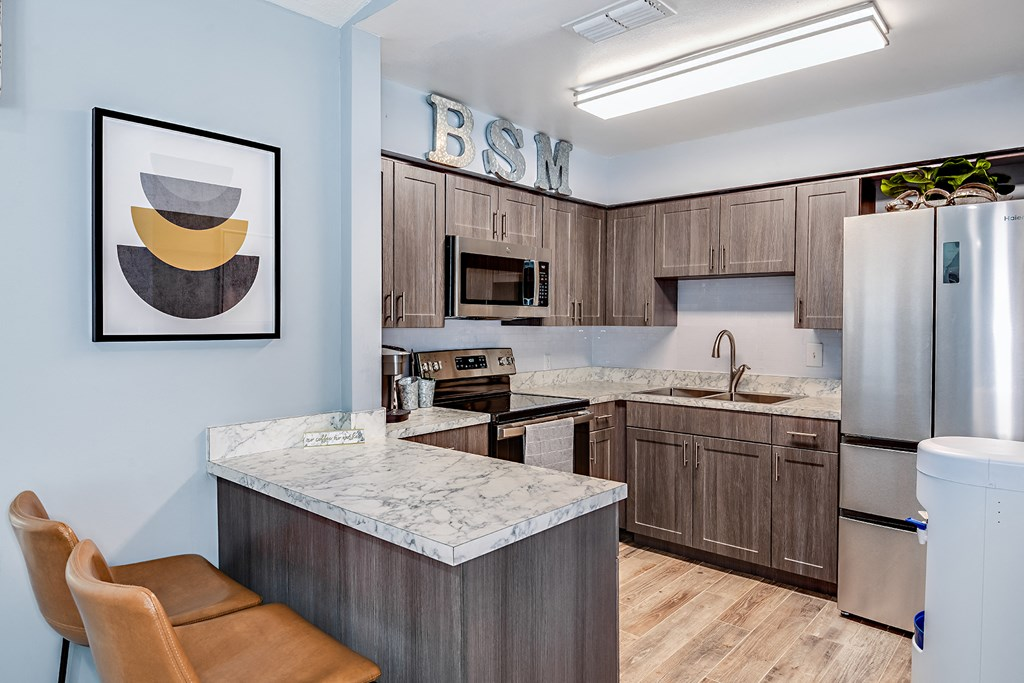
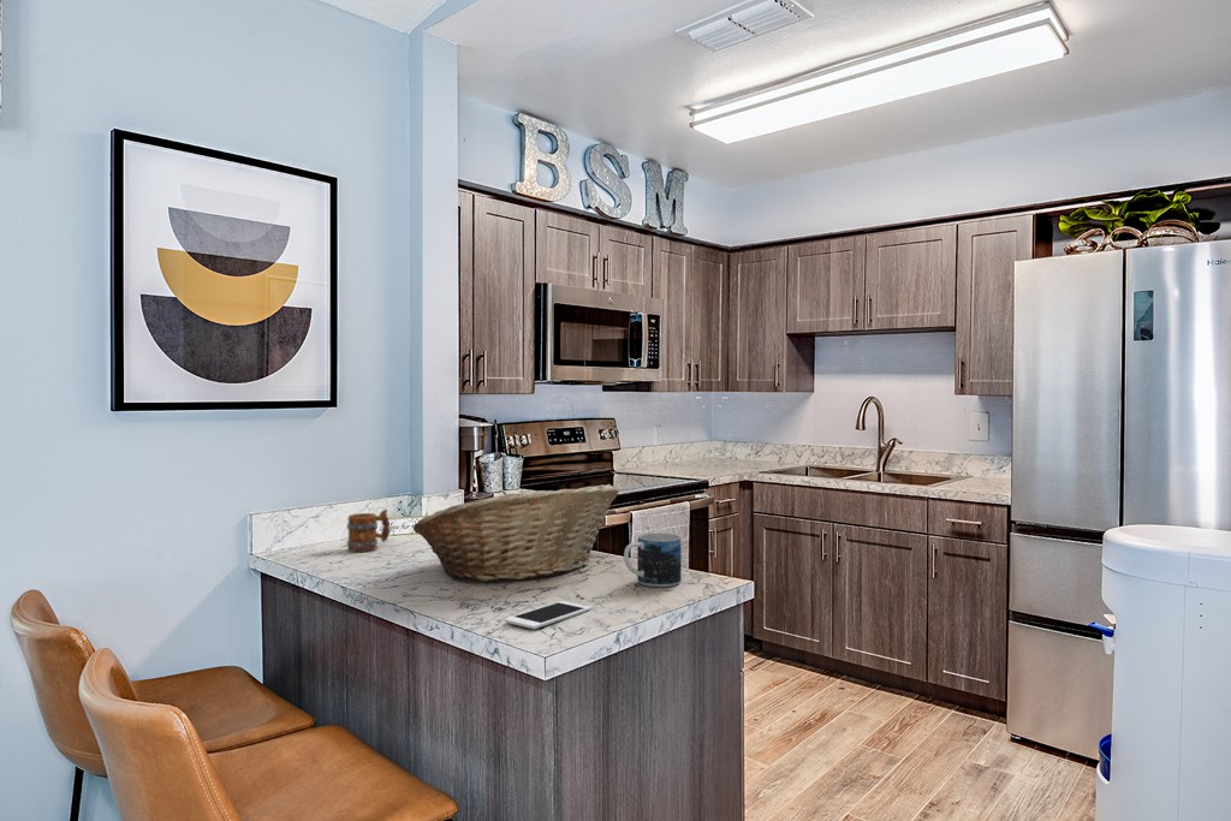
+ fruit basket (521, 525)
+ cell phone (548, 614)
+ mug (368, 529)
+ mug (650, 560)
